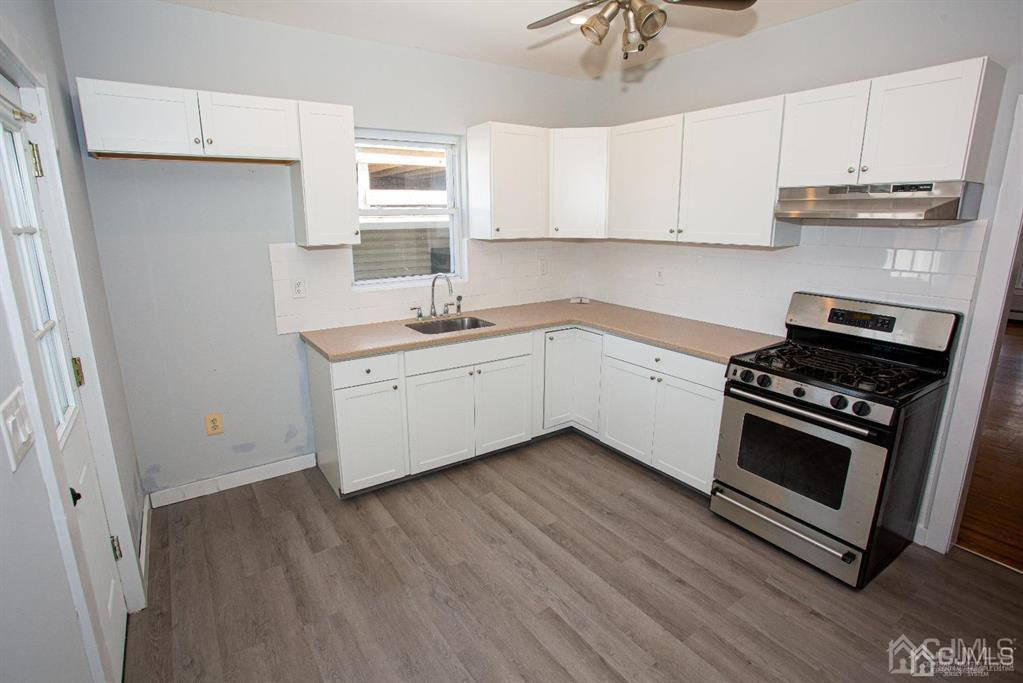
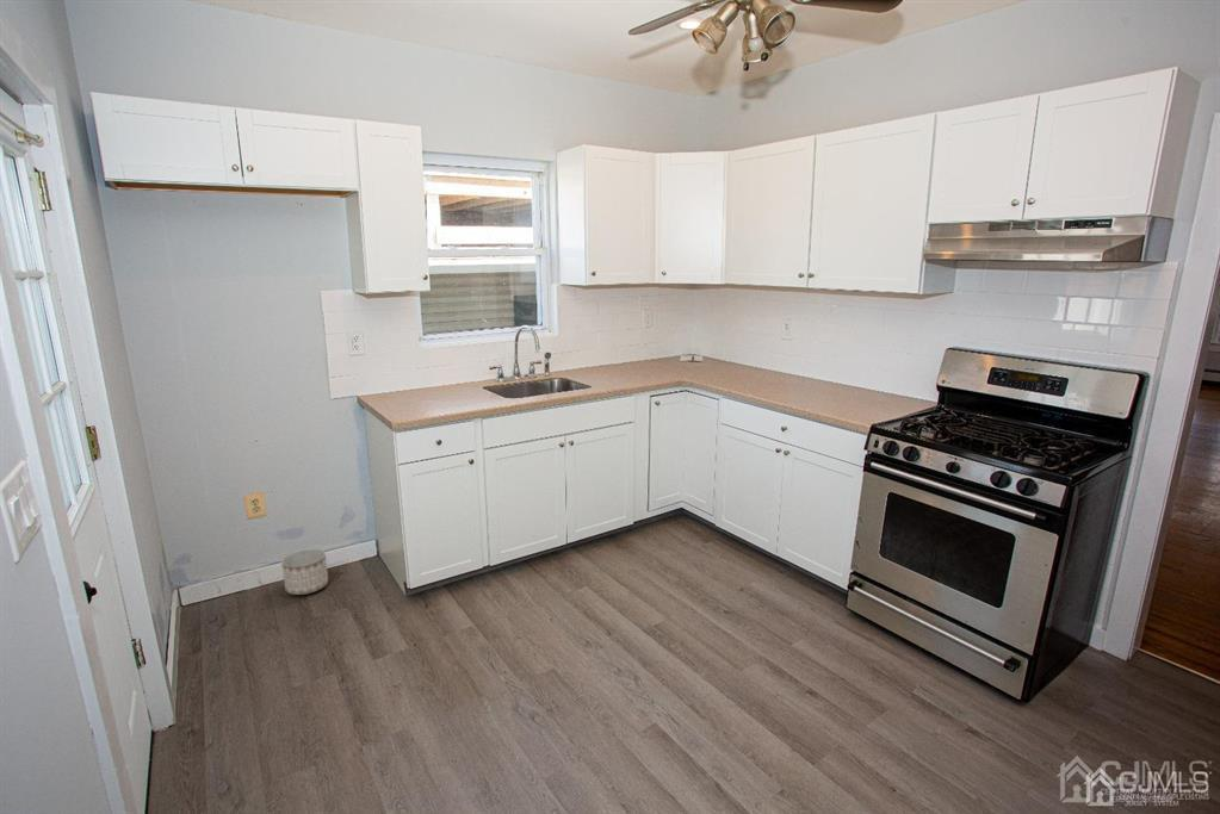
+ planter (305, 572)
